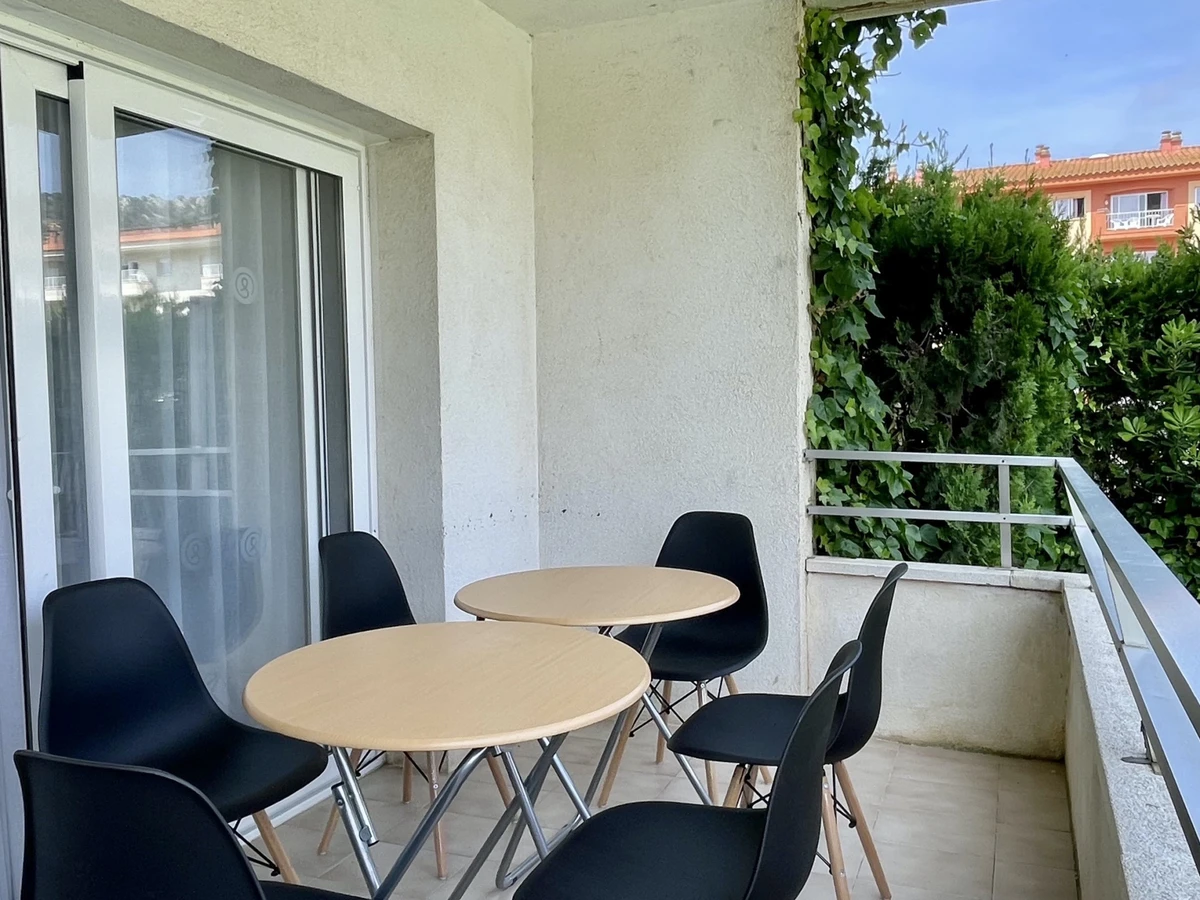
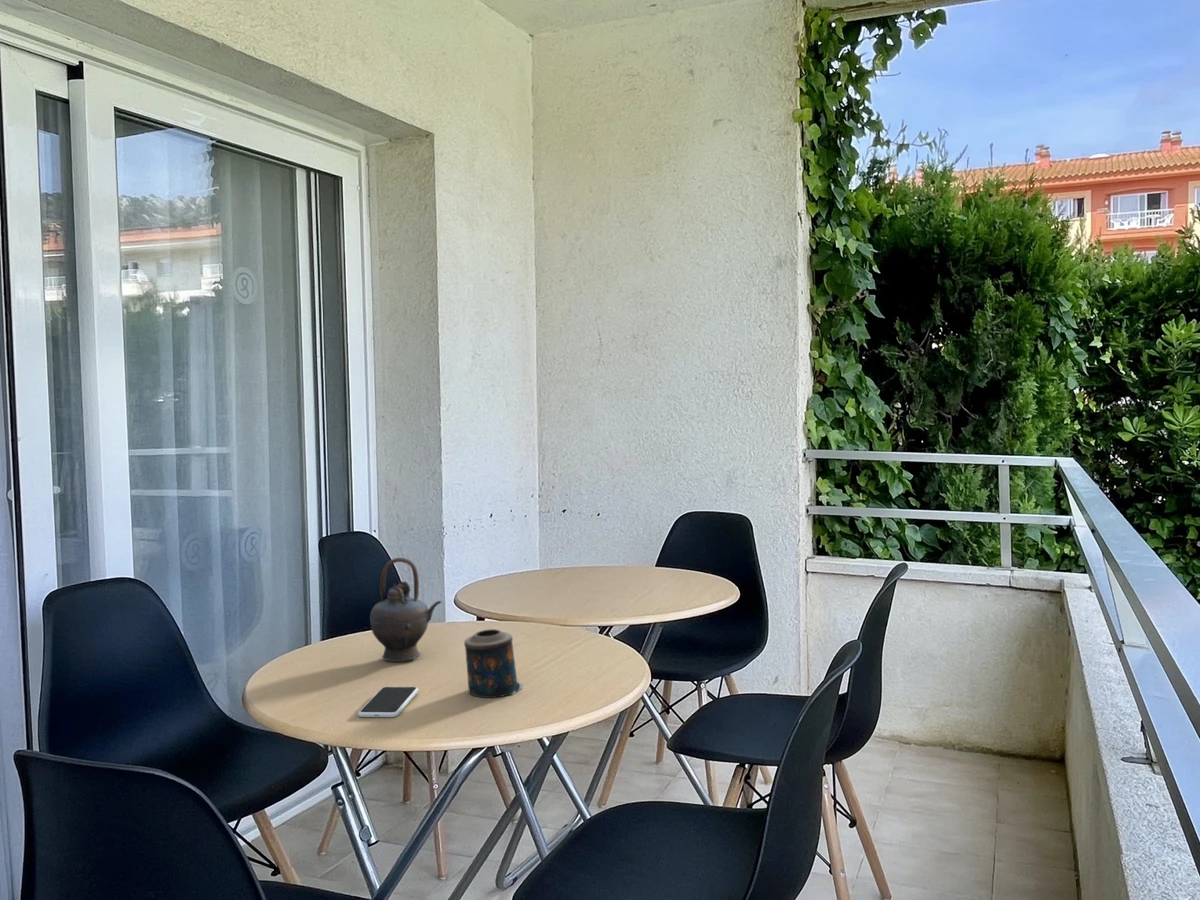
+ candle (492, 659)
+ smartphone (389, 701)
+ teapot (405, 608)
